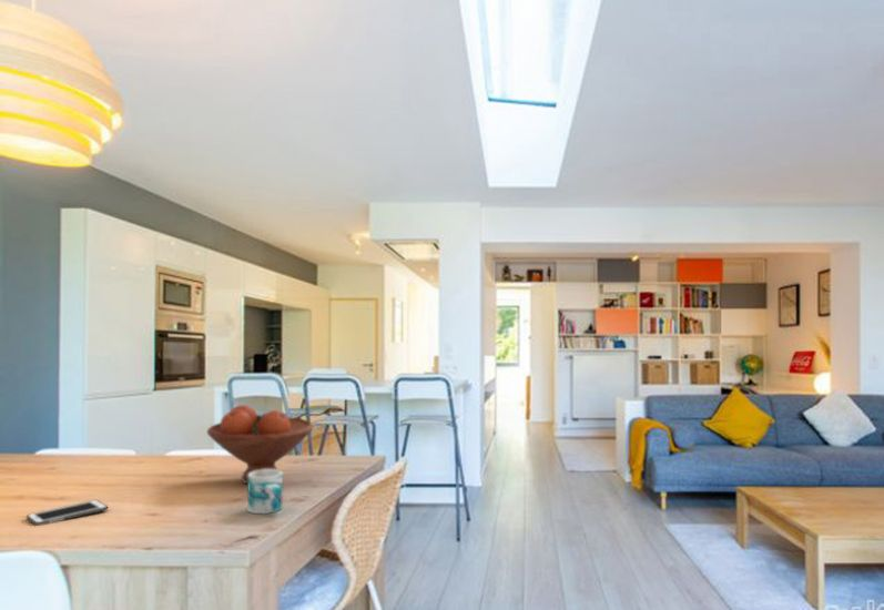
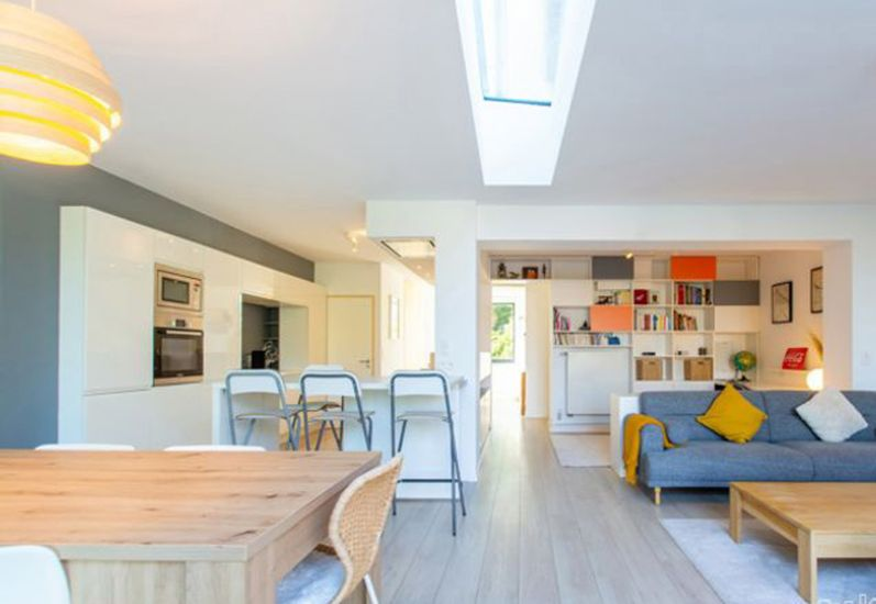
- cell phone (68, 512)
- mug (267, 492)
- fruit bowl (261, 443)
